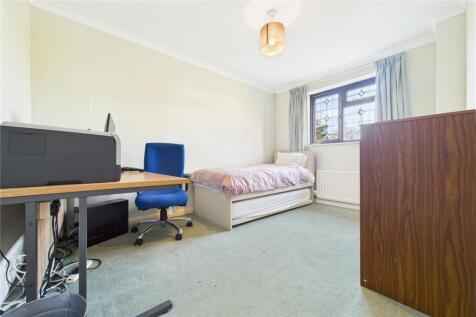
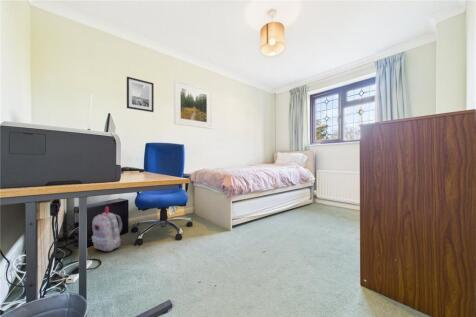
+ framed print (194, 106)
+ backpack (108, 227)
+ wall art (140, 95)
